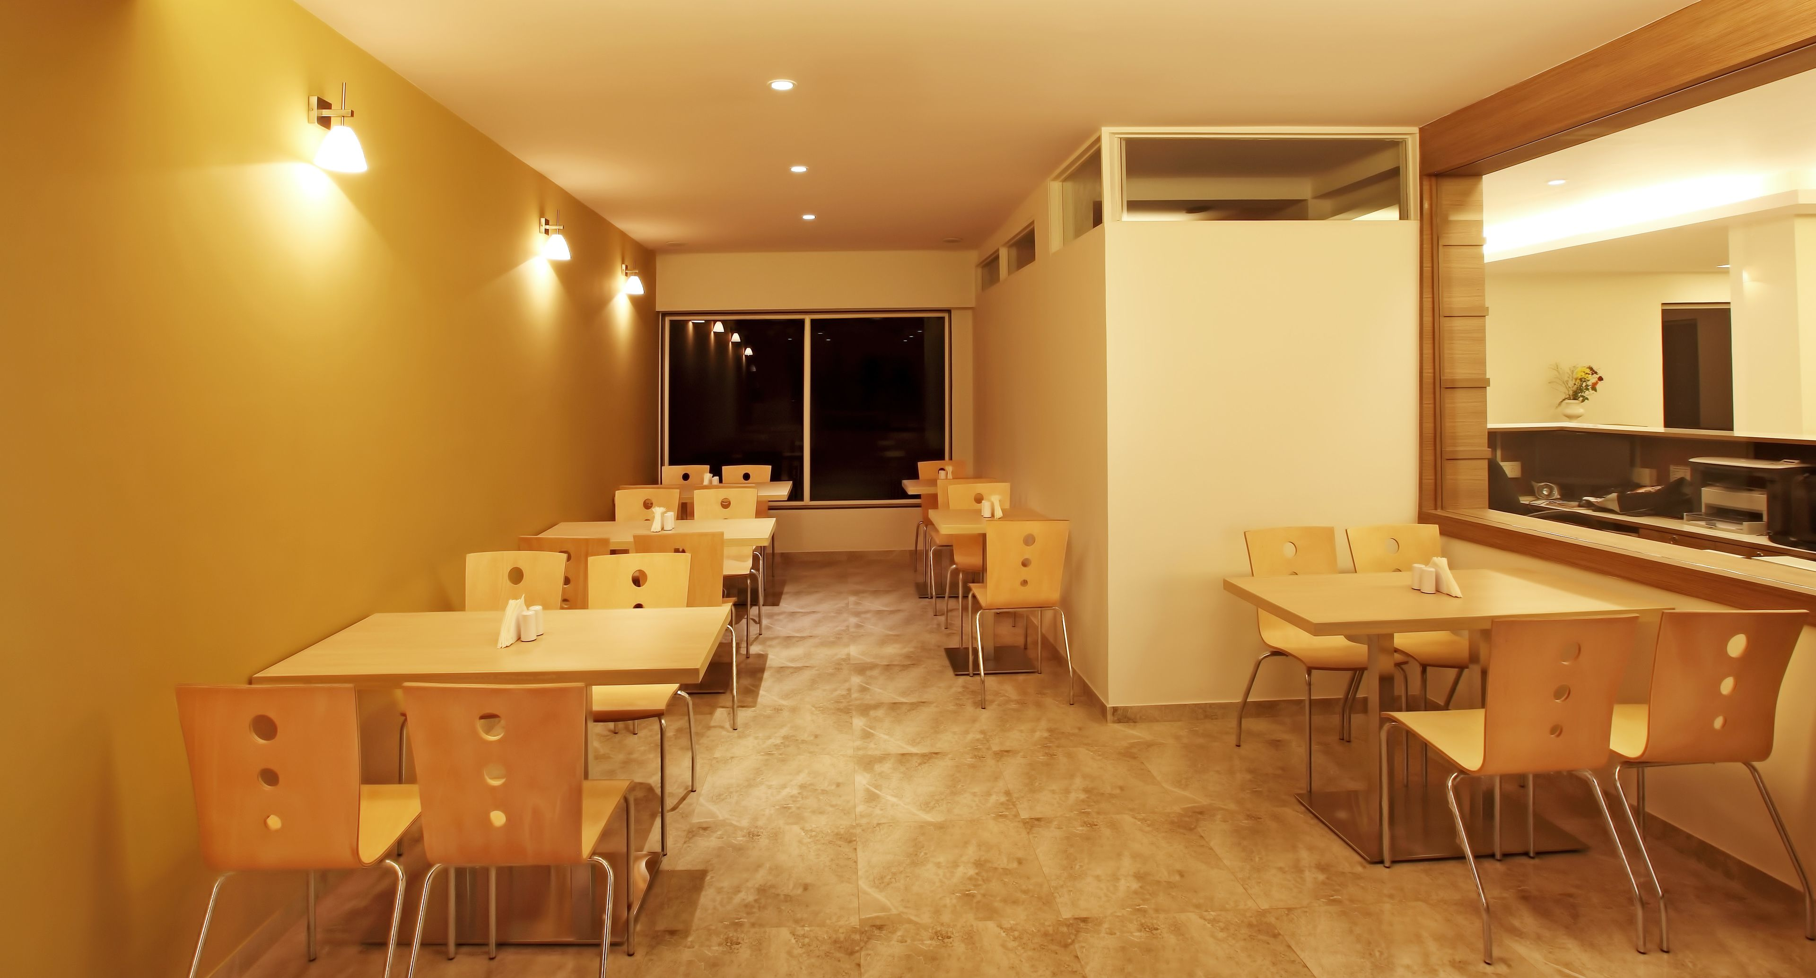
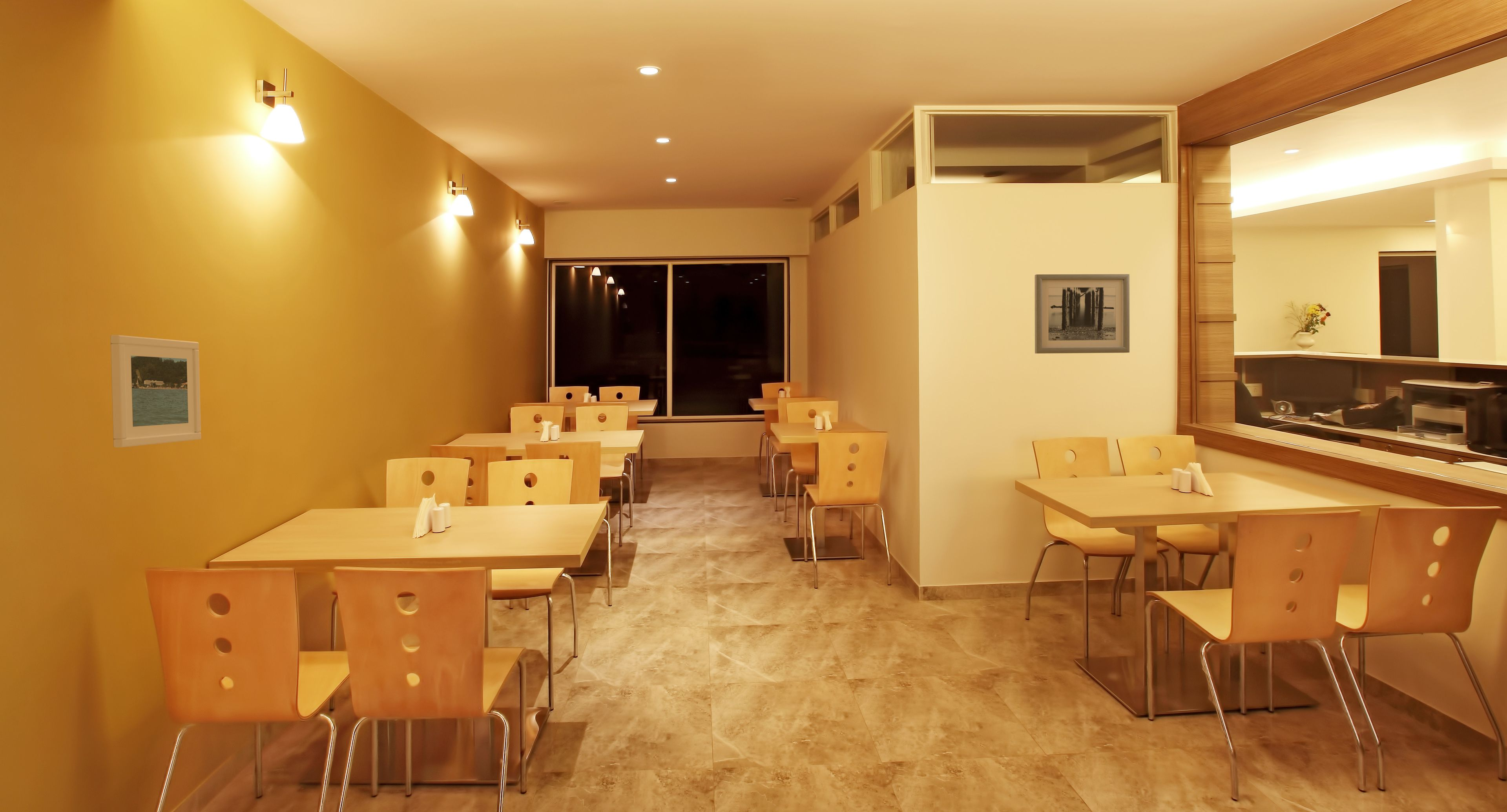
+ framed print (159, 391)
+ wall art (1082, 314)
